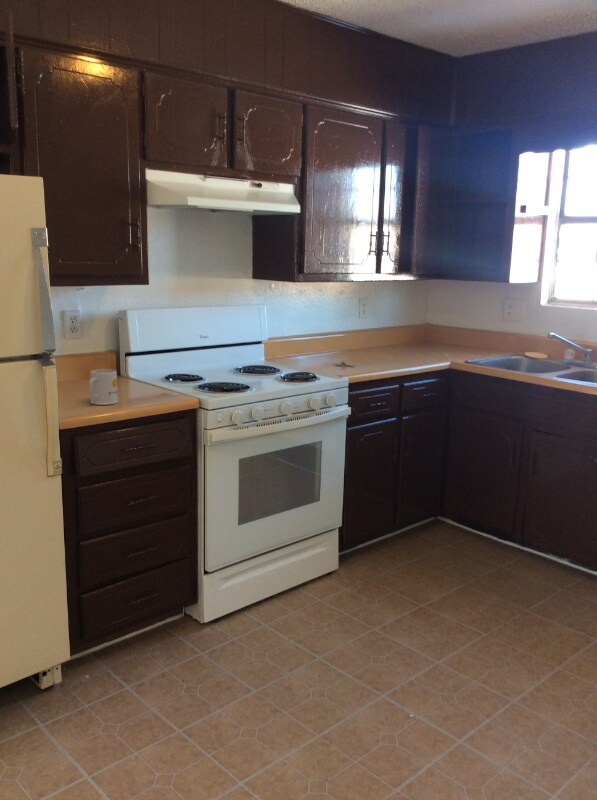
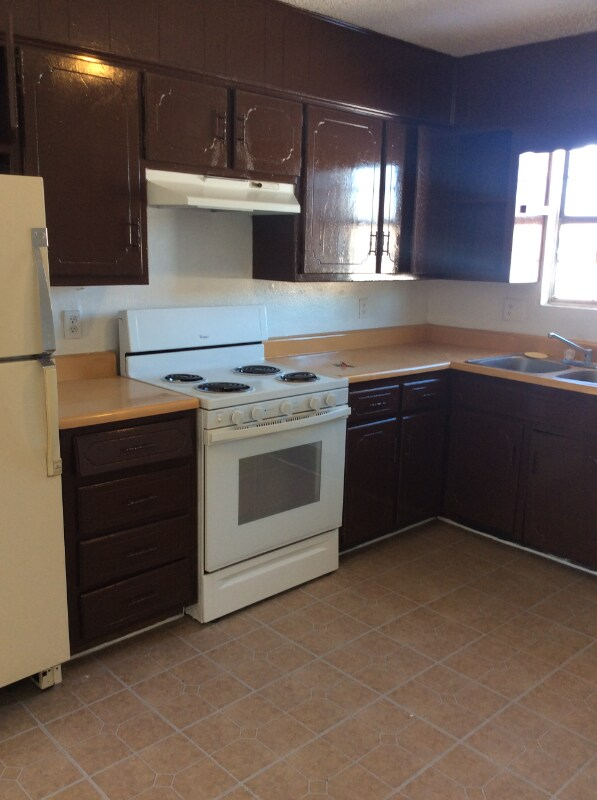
- mug (102, 387)
